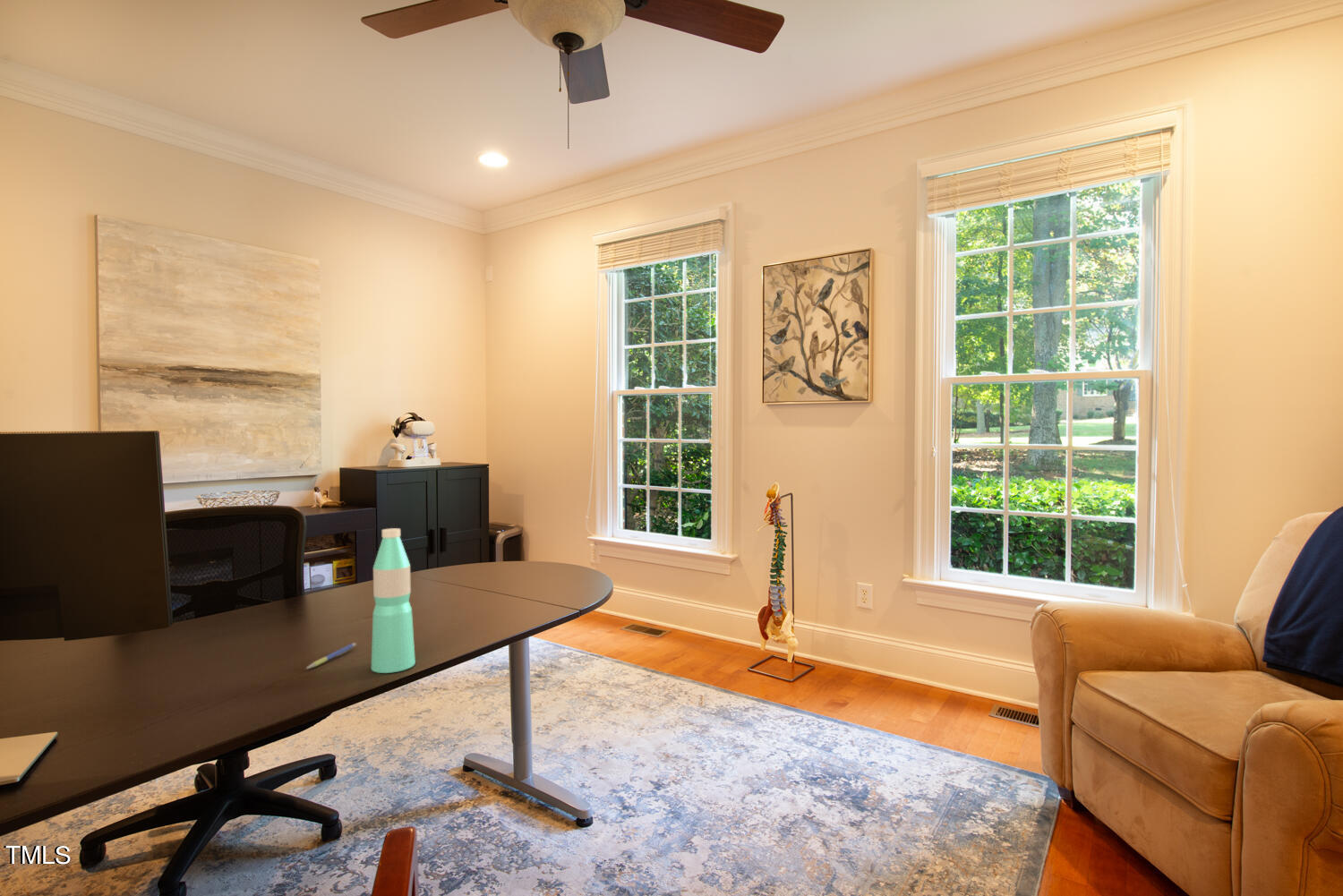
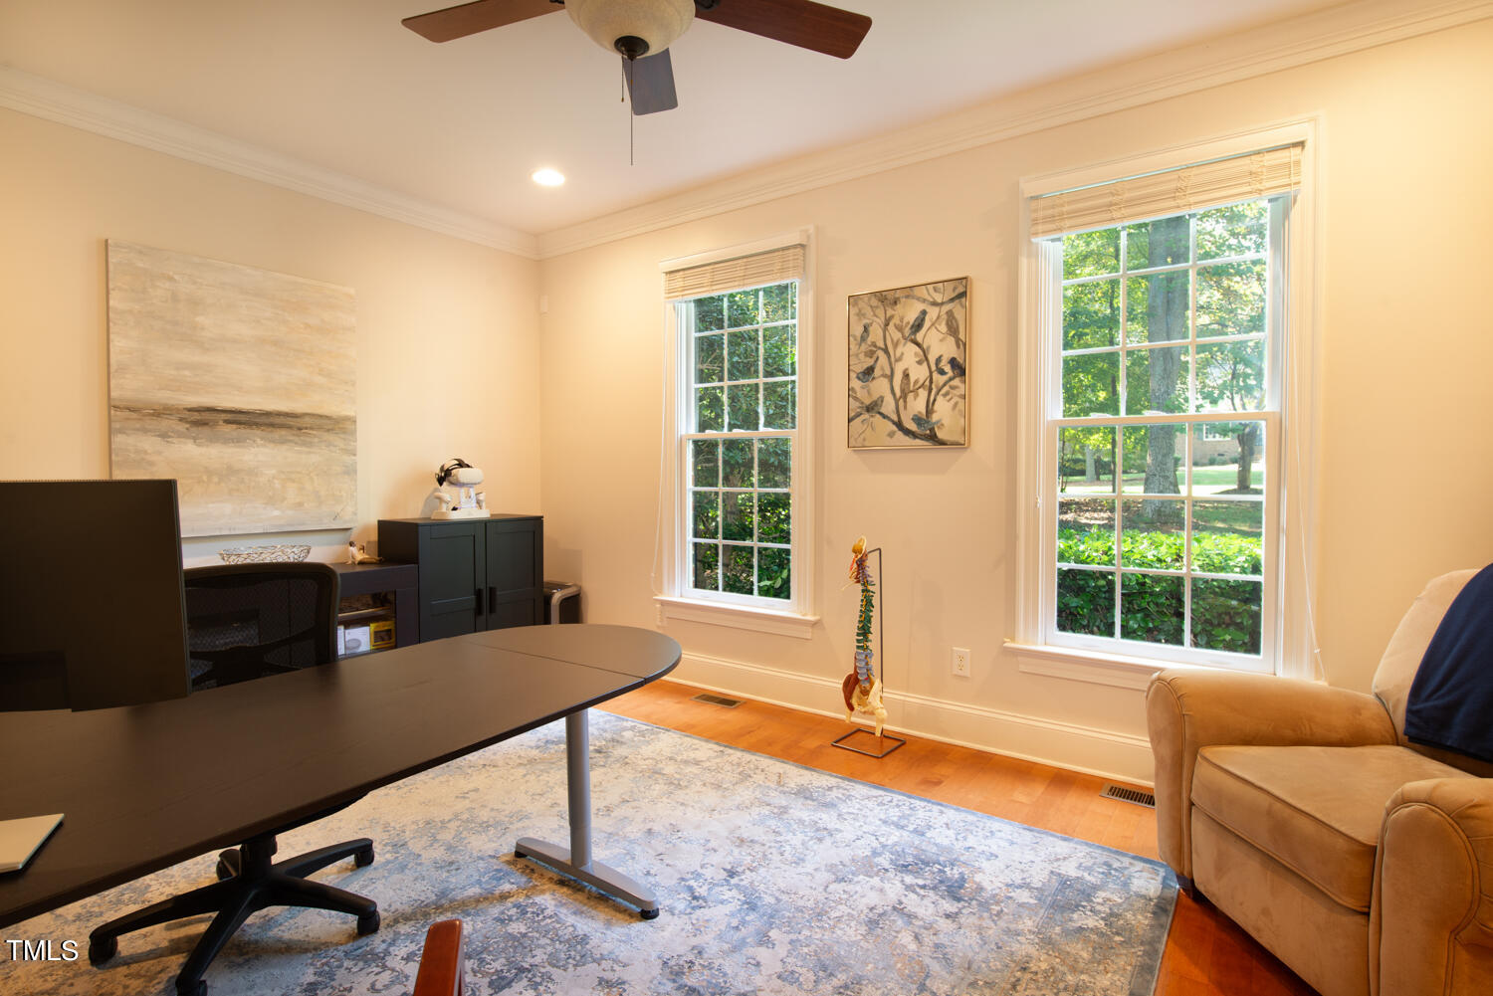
- water bottle (392, 597)
- pen (331, 655)
